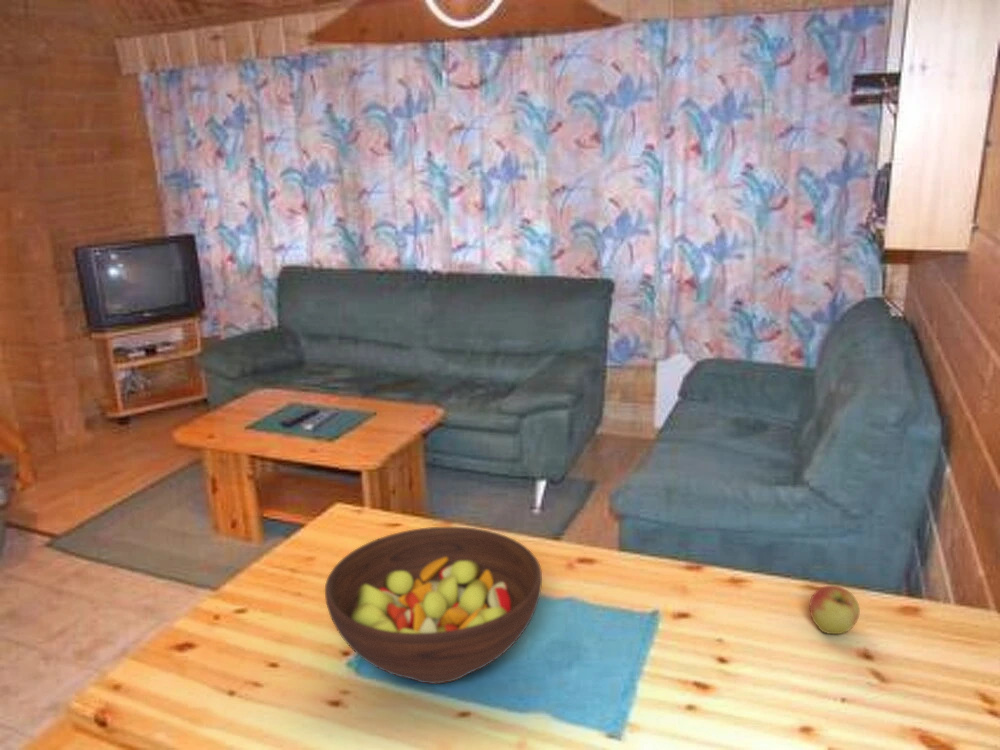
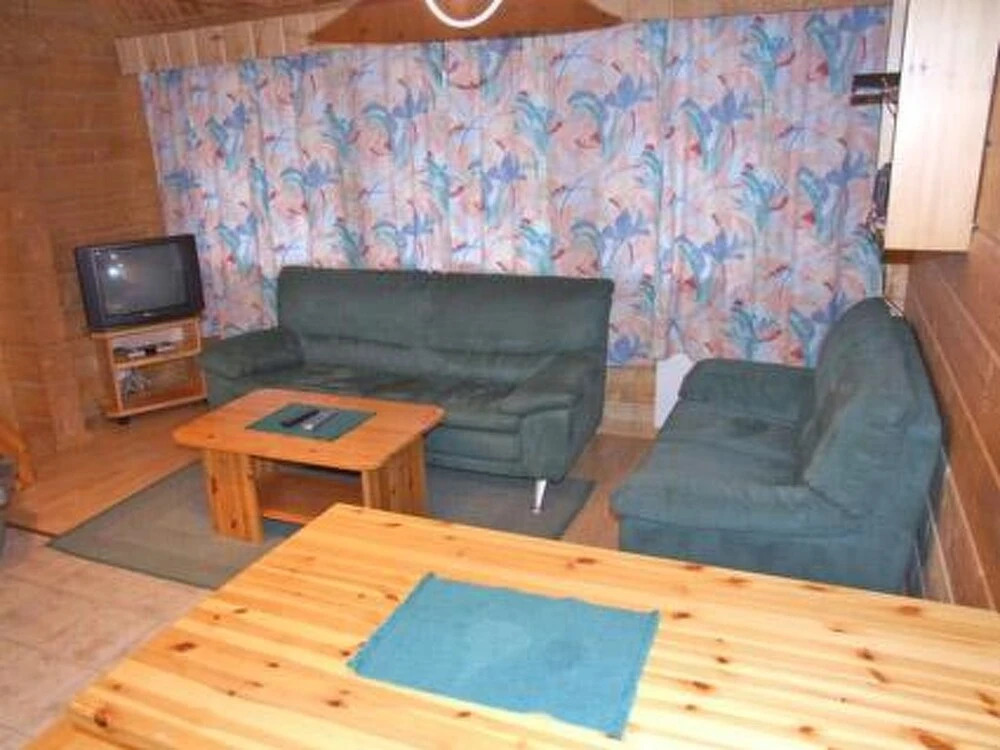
- fruit bowl (436, 617)
- apple (834, 611)
